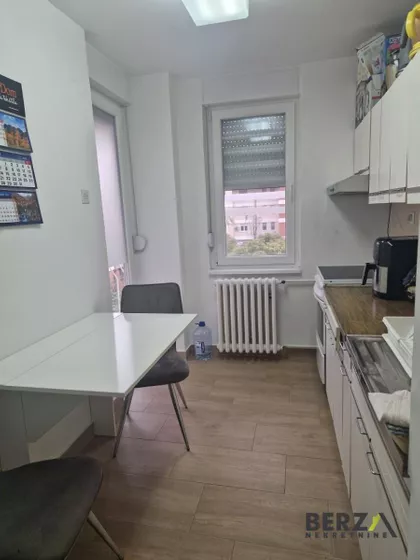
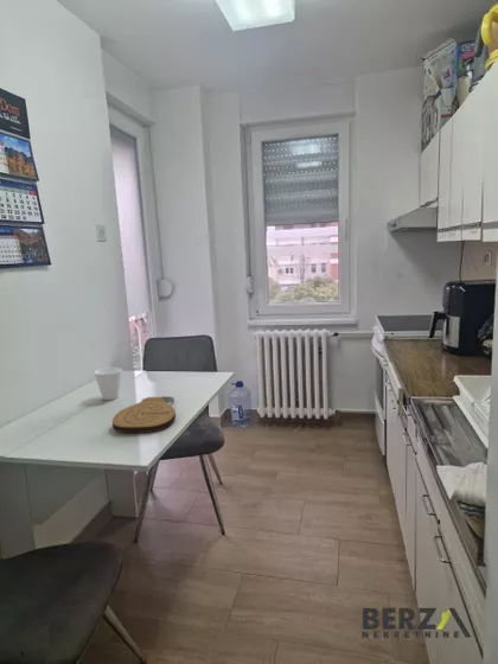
+ key chain (151, 408)
+ cup (109, 383)
